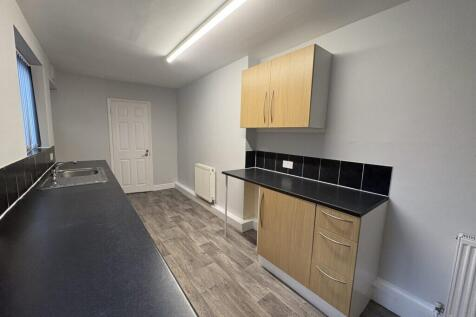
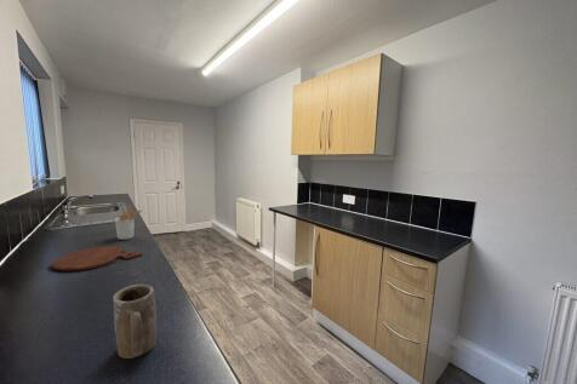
+ cutting board (102, 257)
+ utensil holder (128, 223)
+ mug (139, 321)
